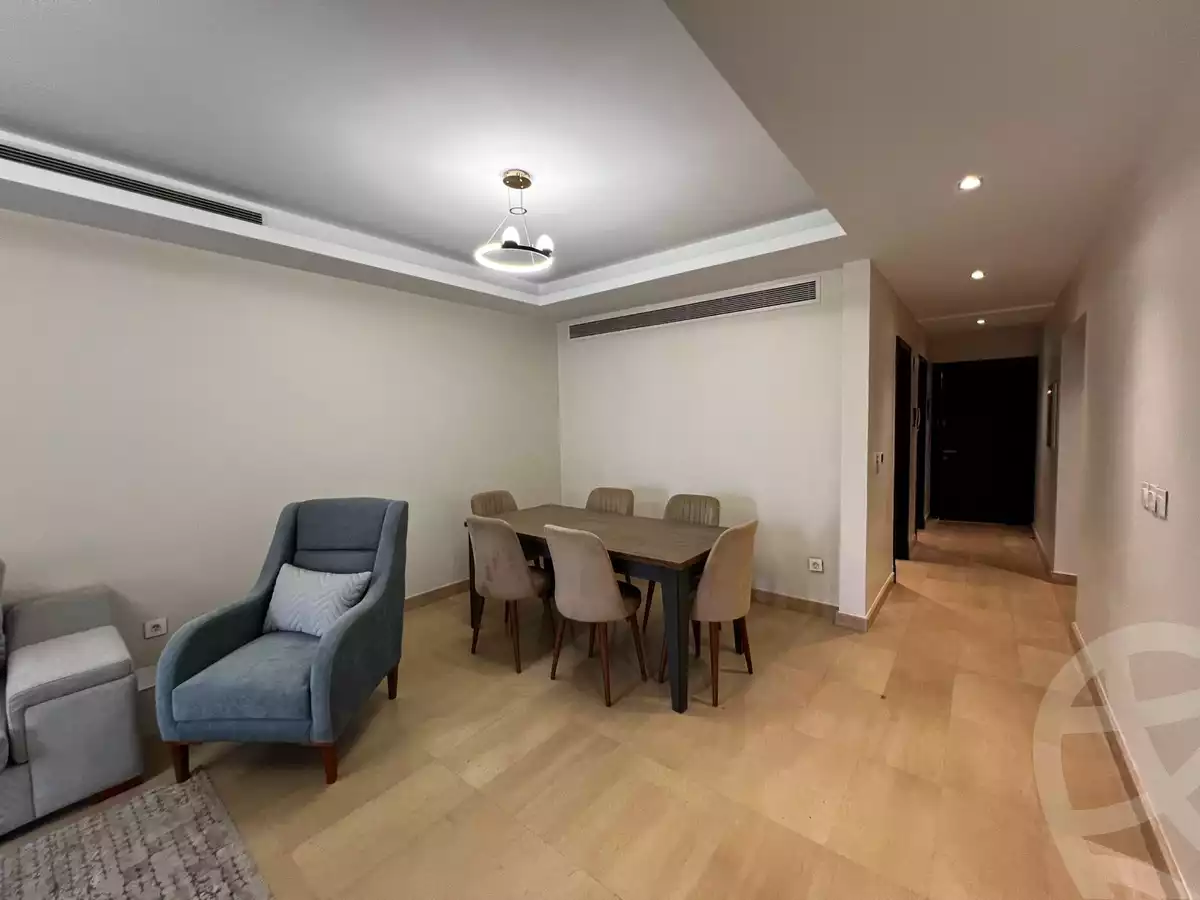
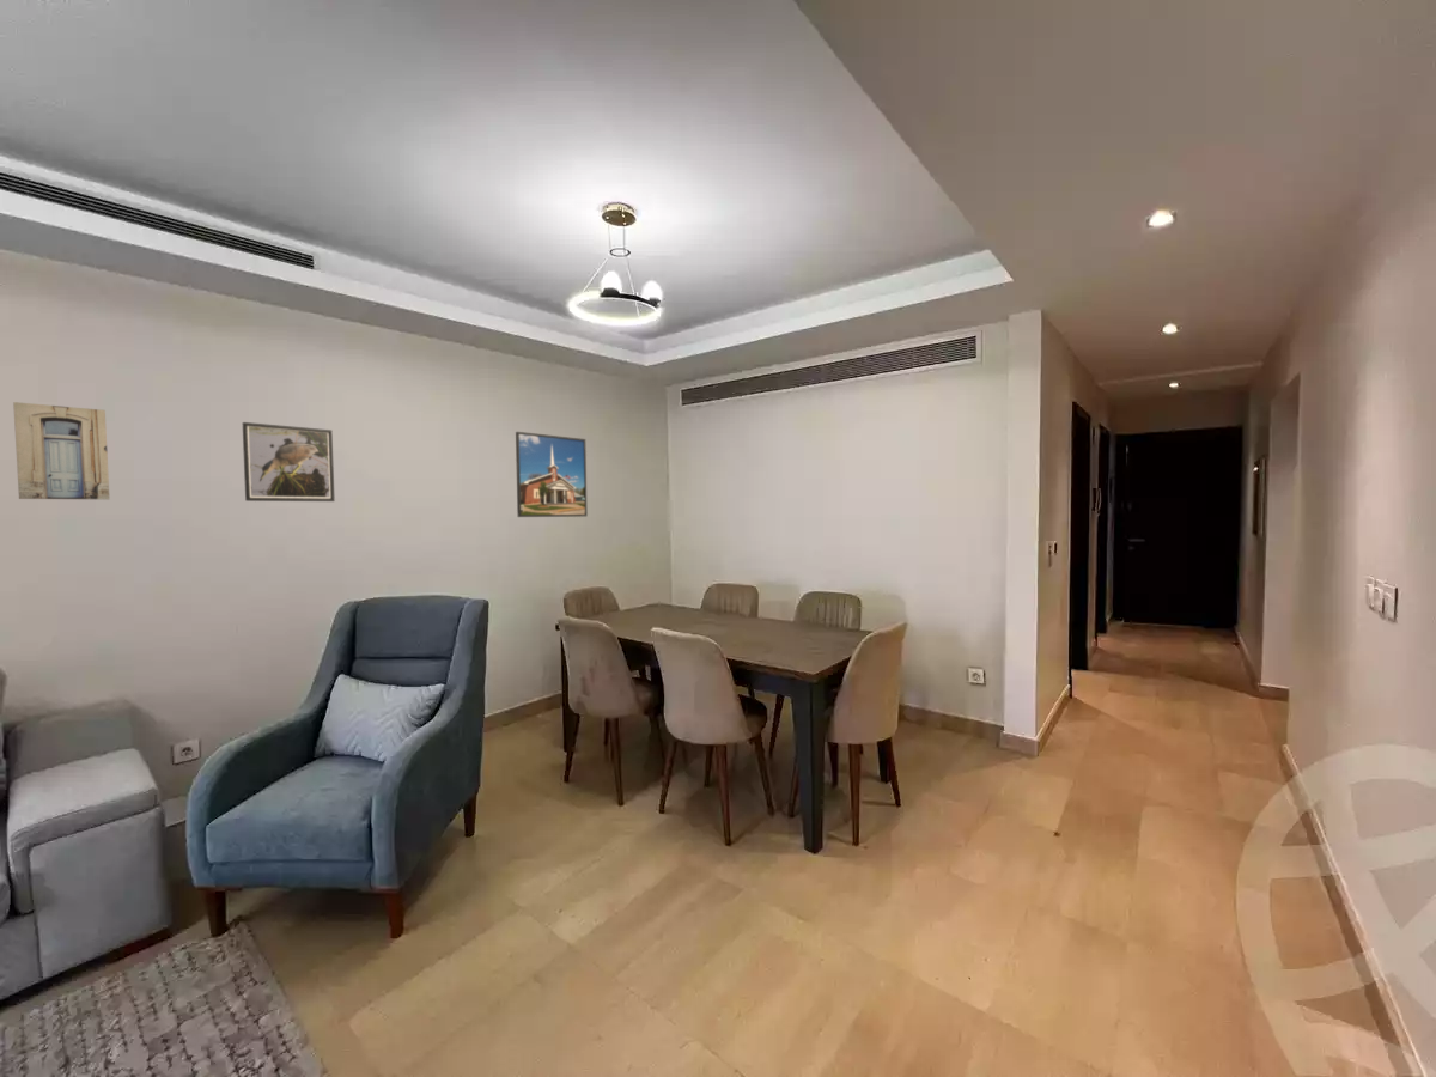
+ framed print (553, 476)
+ wall art (62, 452)
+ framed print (290, 463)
